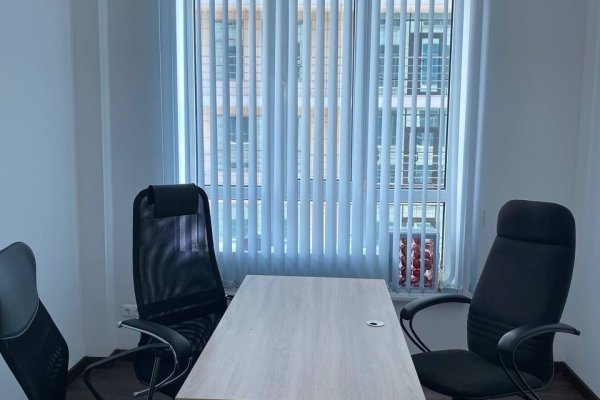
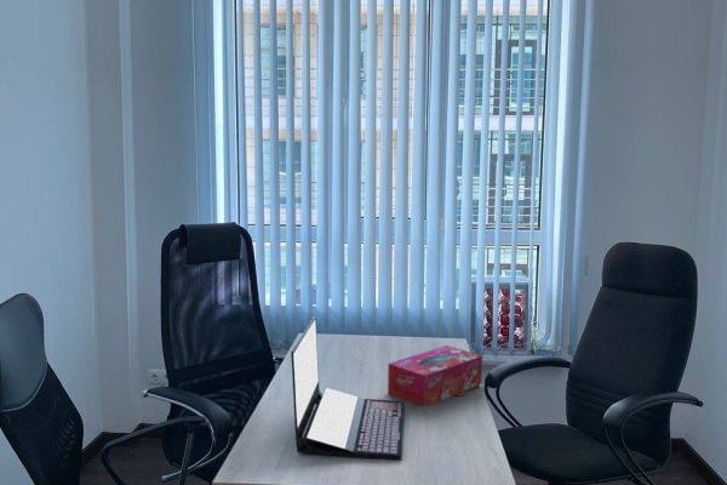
+ laptop (350, 394)
+ tissue box (435, 373)
